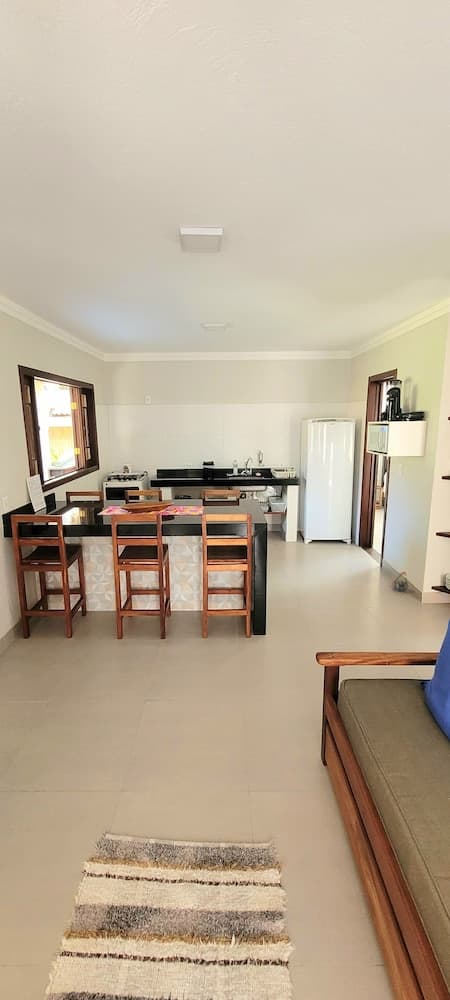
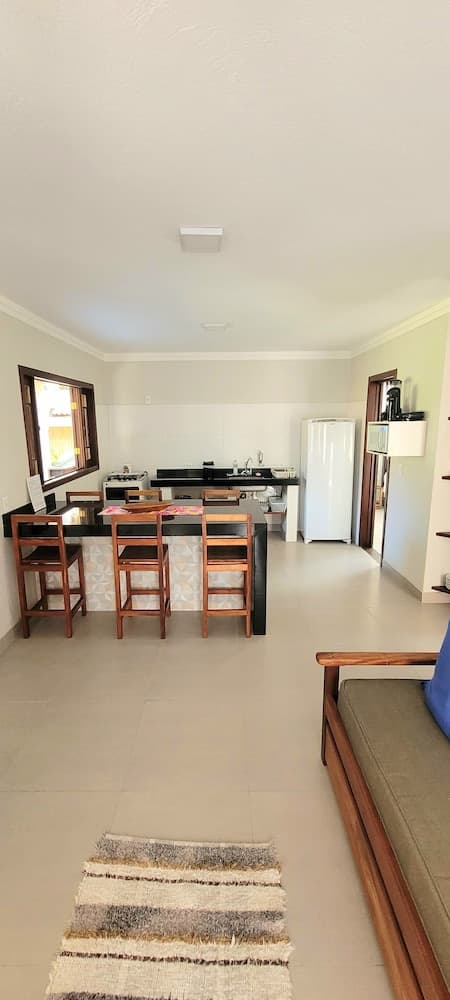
- bag (397, 578)
